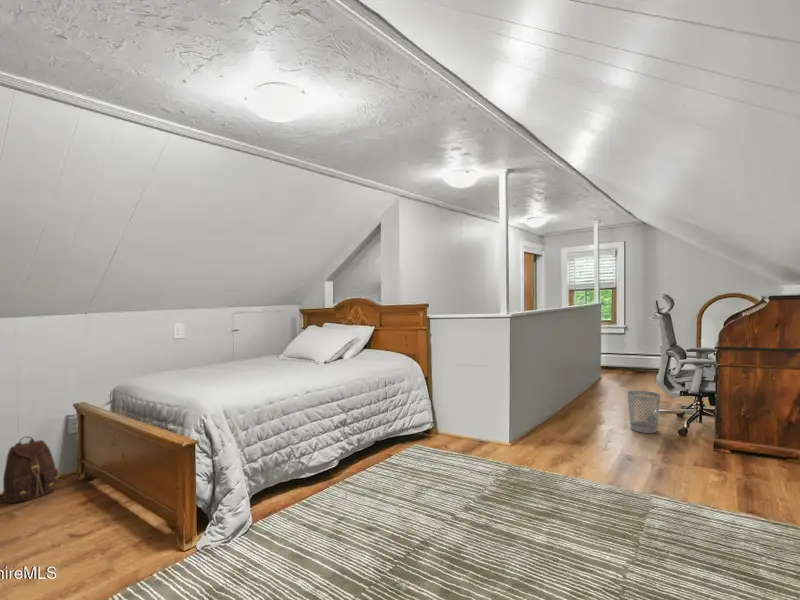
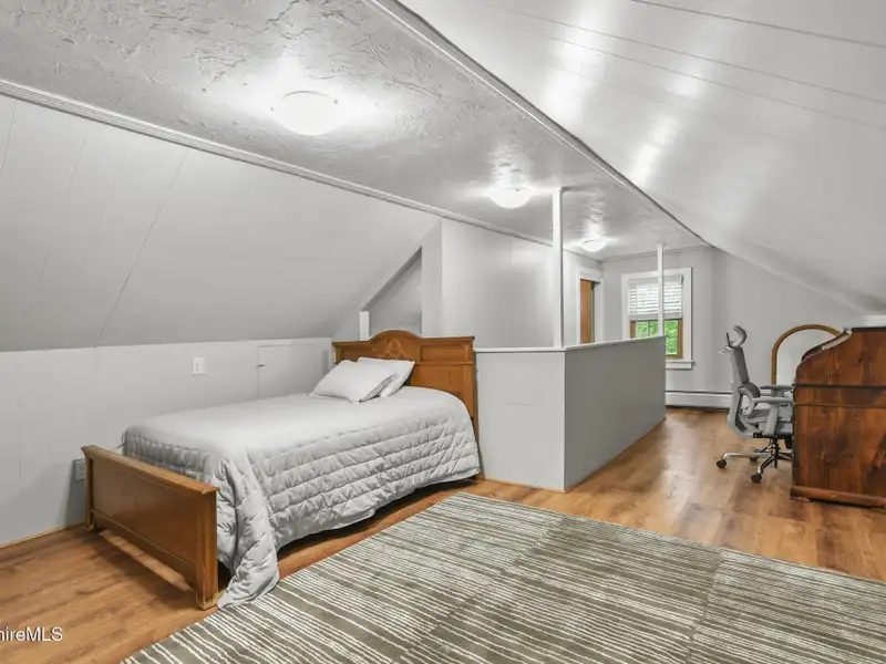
- wastebasket (643, 411)
- backpack (30, 465)
